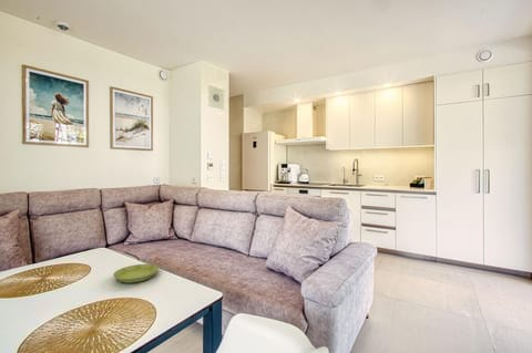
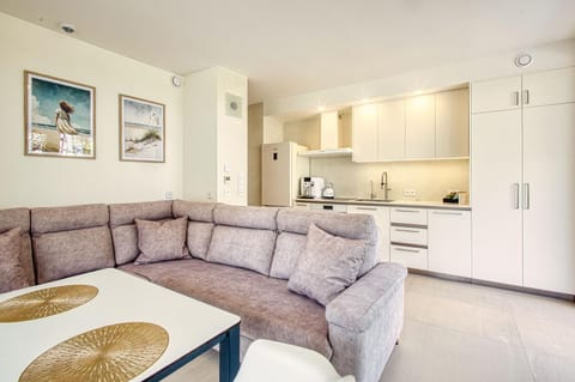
- saucer (136, 273)
